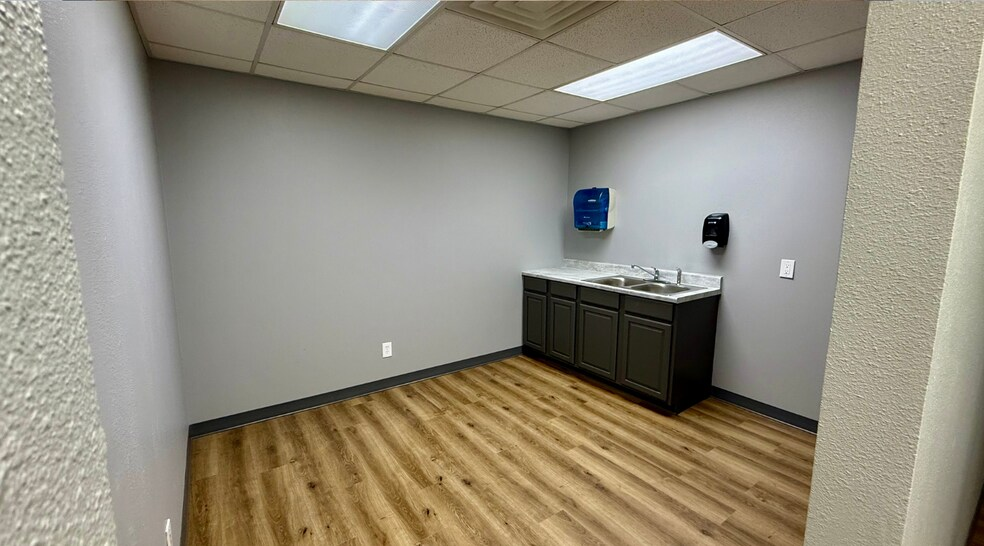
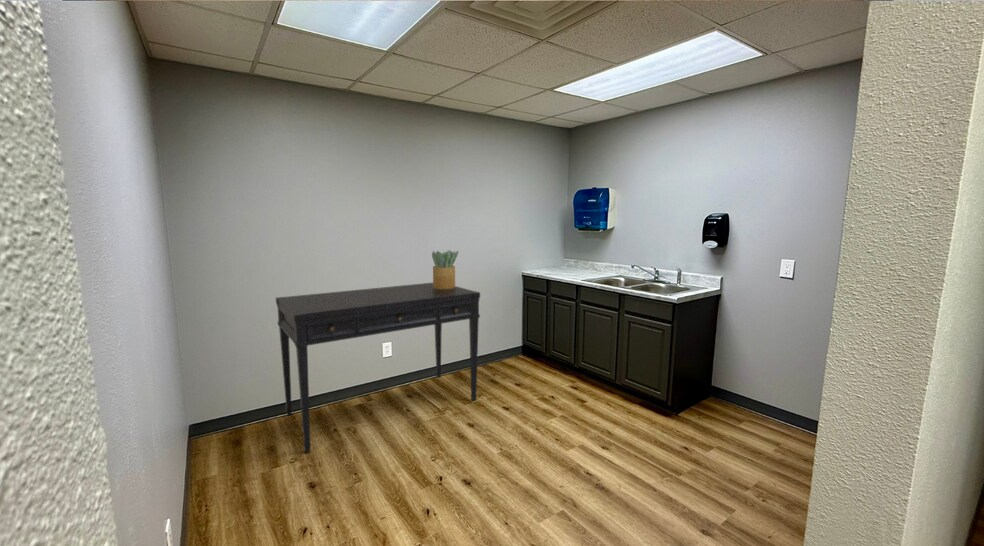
+ potted plant (445, 268)
+ desk (380, 333)
